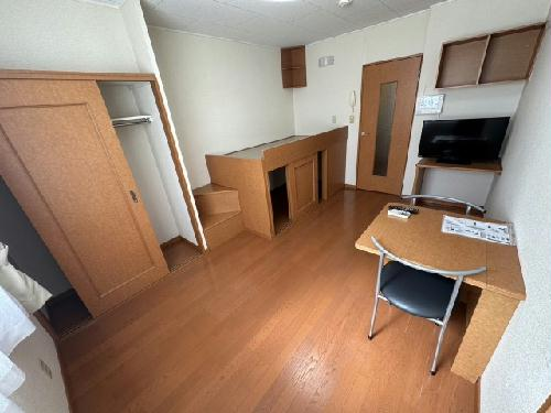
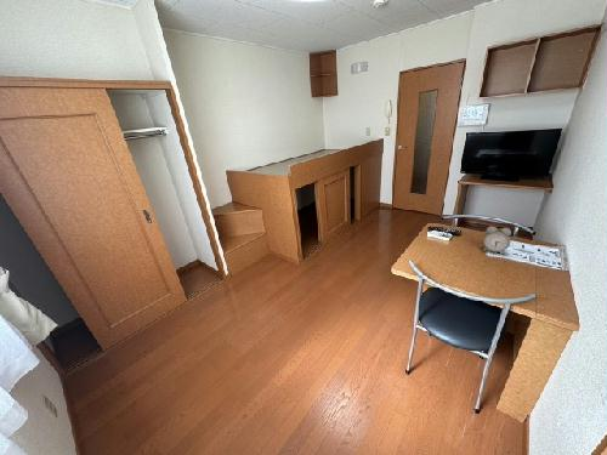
+ alarm clock (495, 239)
